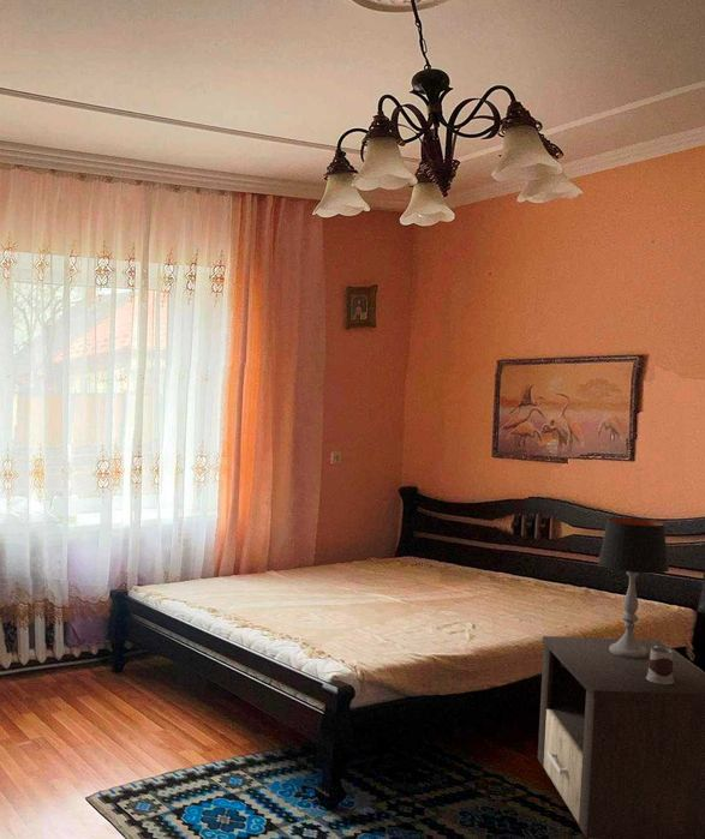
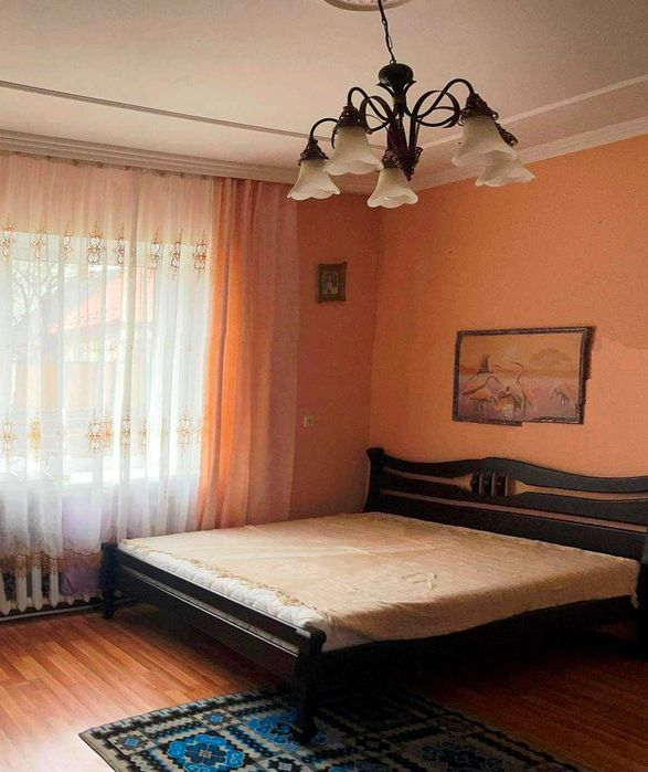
- mug (659, 663)
- table lamp (632, 587)
- nightstand (622, 732)
